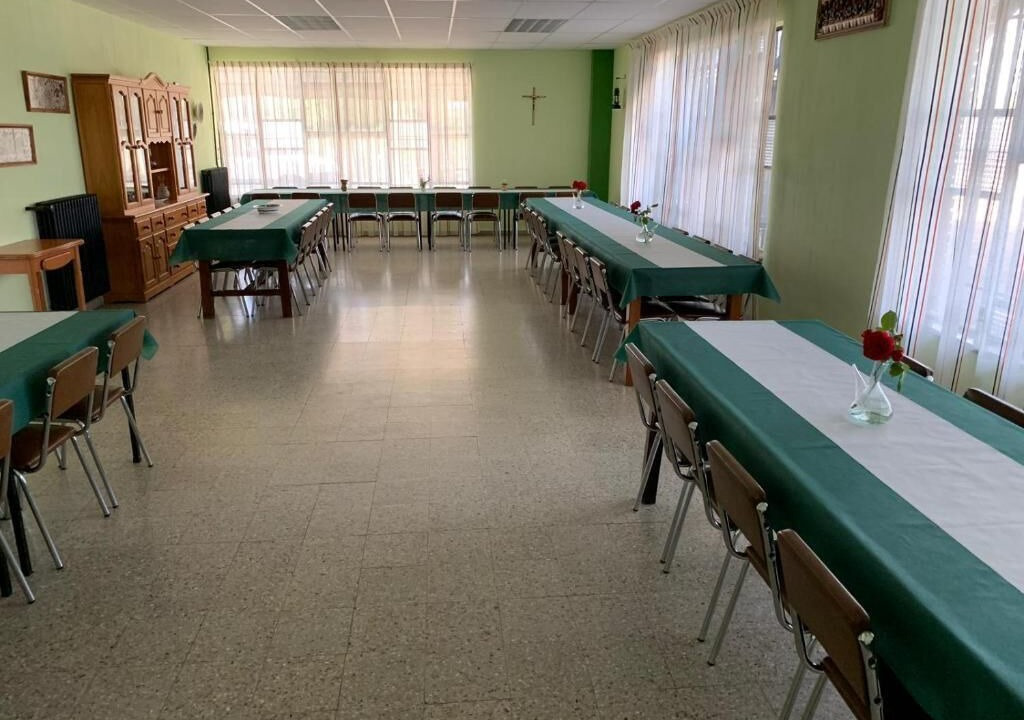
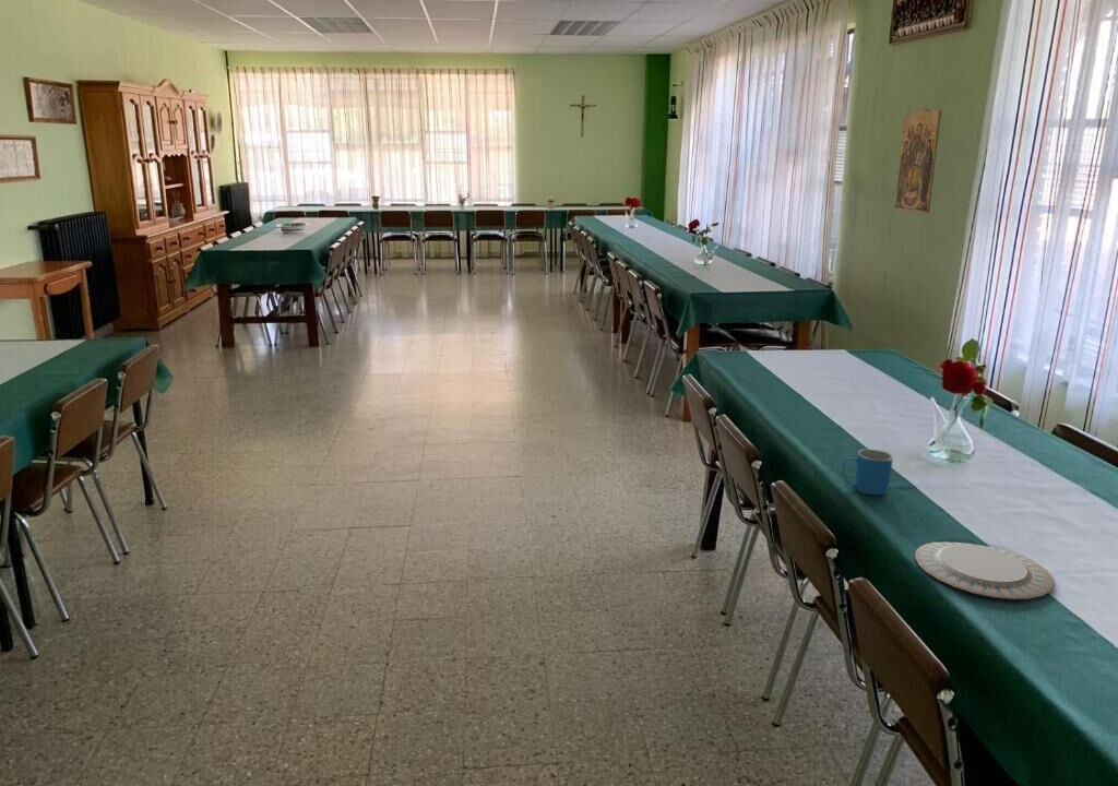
+ religious icon (917, 160)
+ chinaware (982, 564)
+ mug (866, 471)
